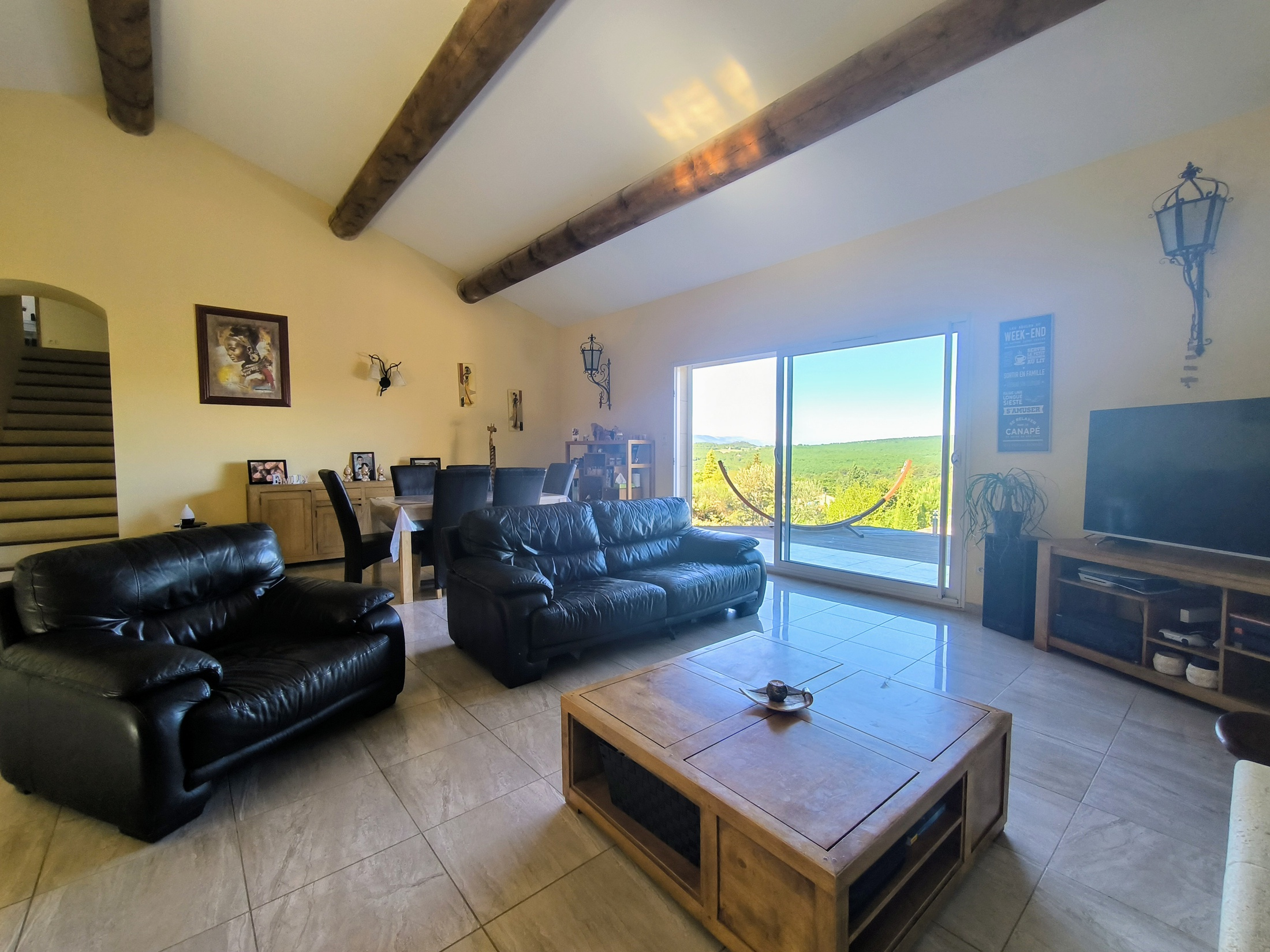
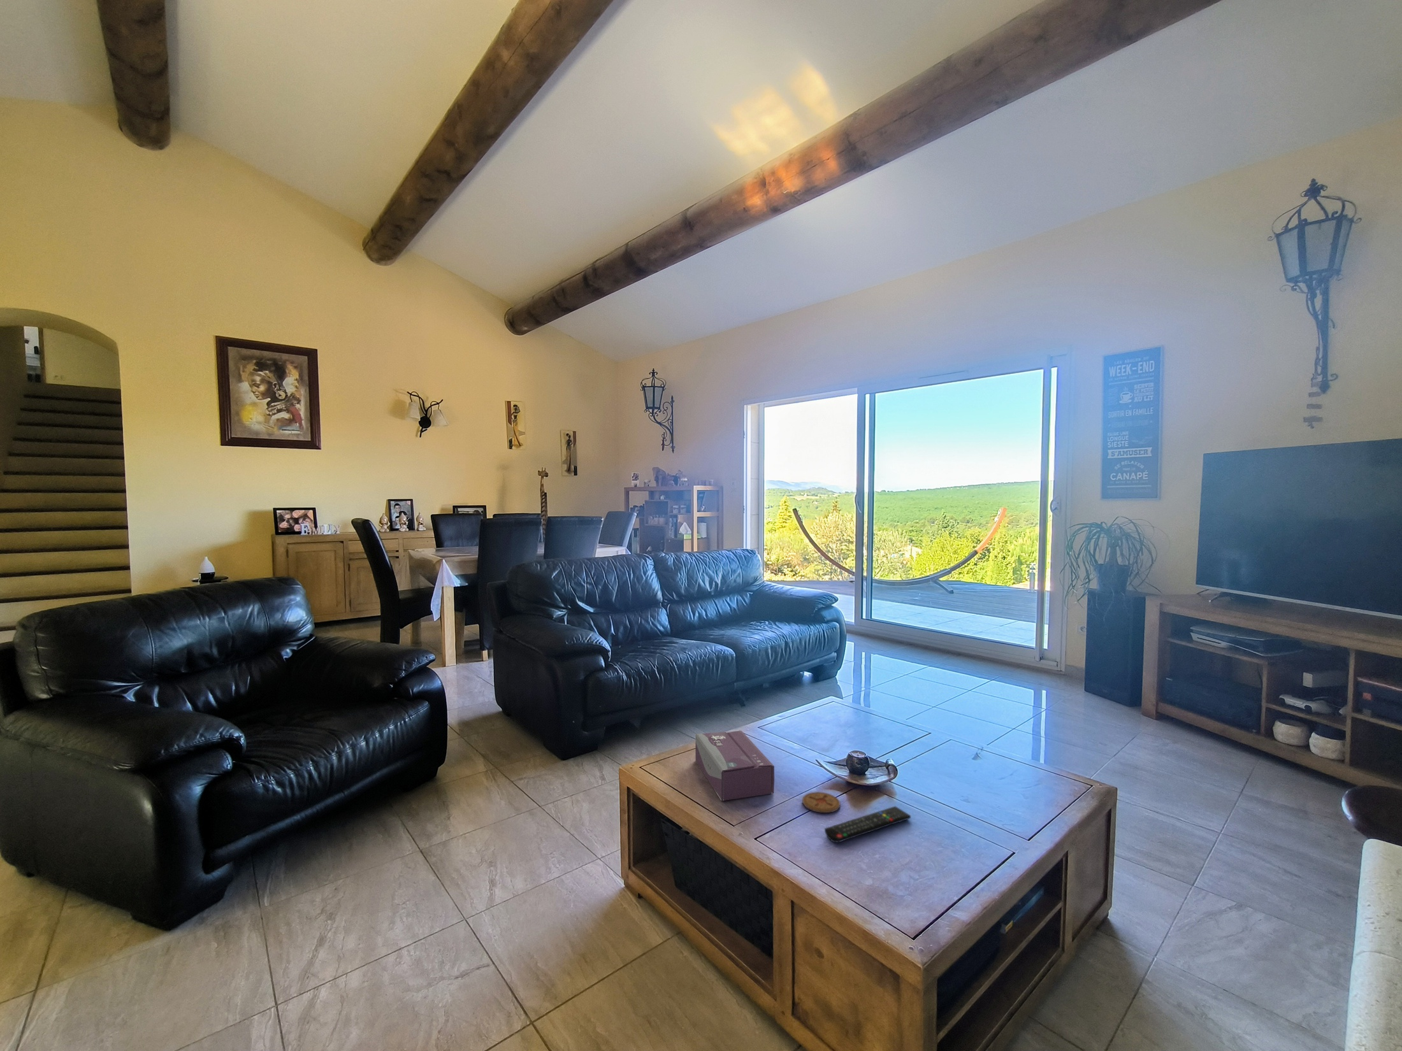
+ remote control (868, 825)
+ coaster (821, 801)
+ tissue box (732, 762)
